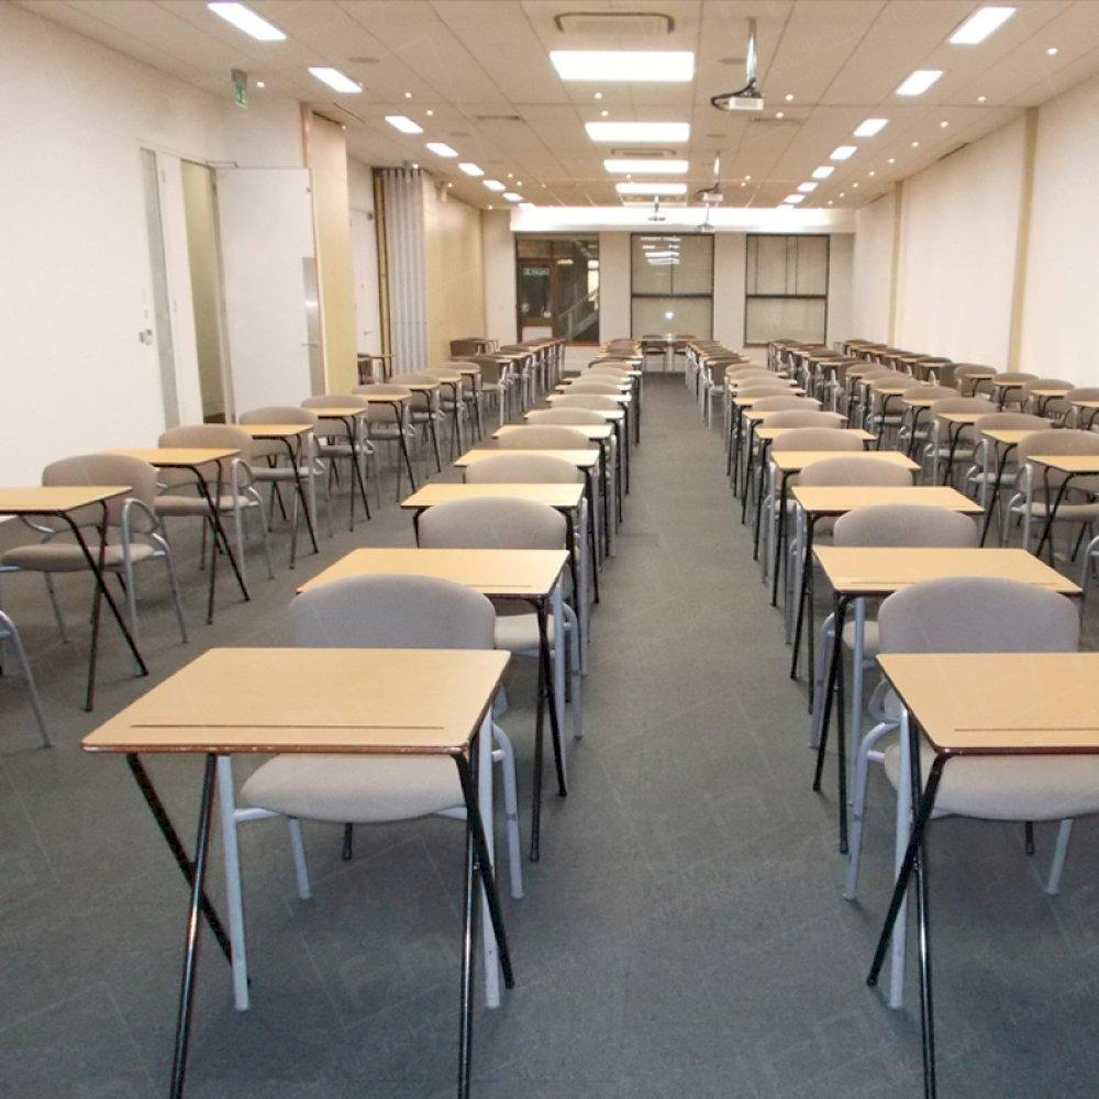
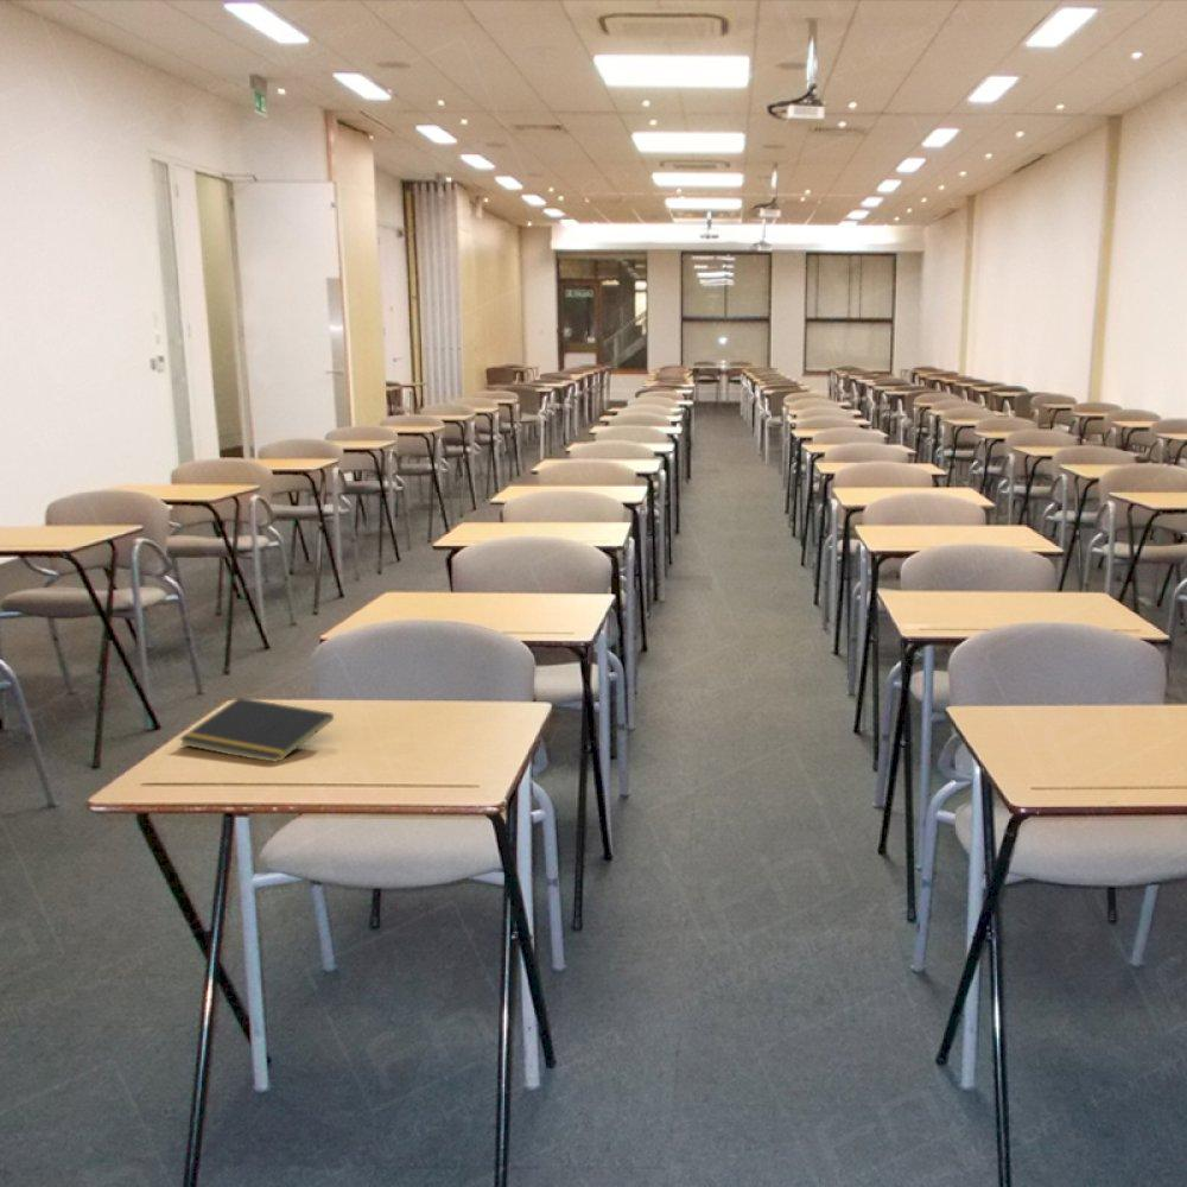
+ notepad (256, 729)
